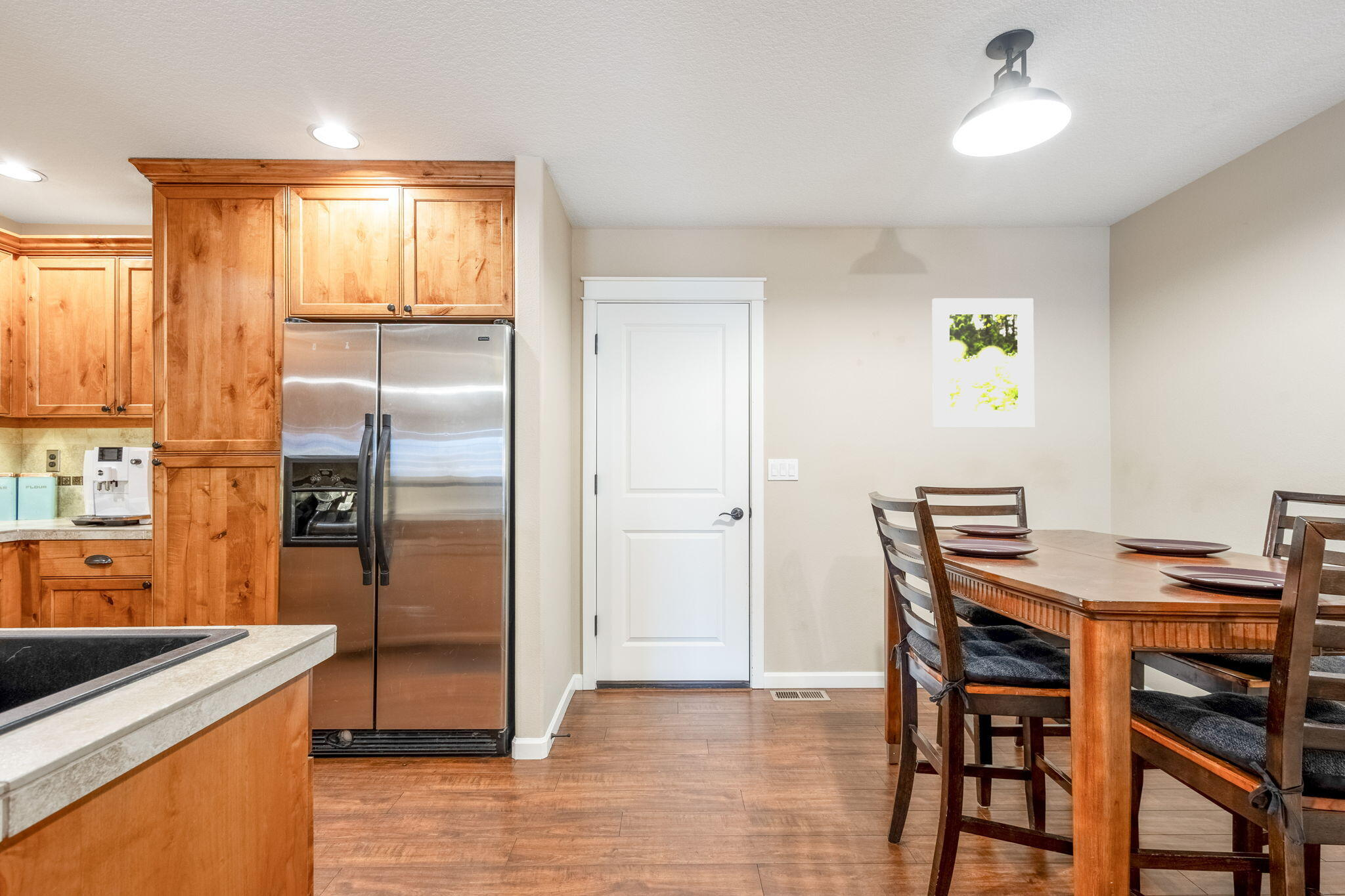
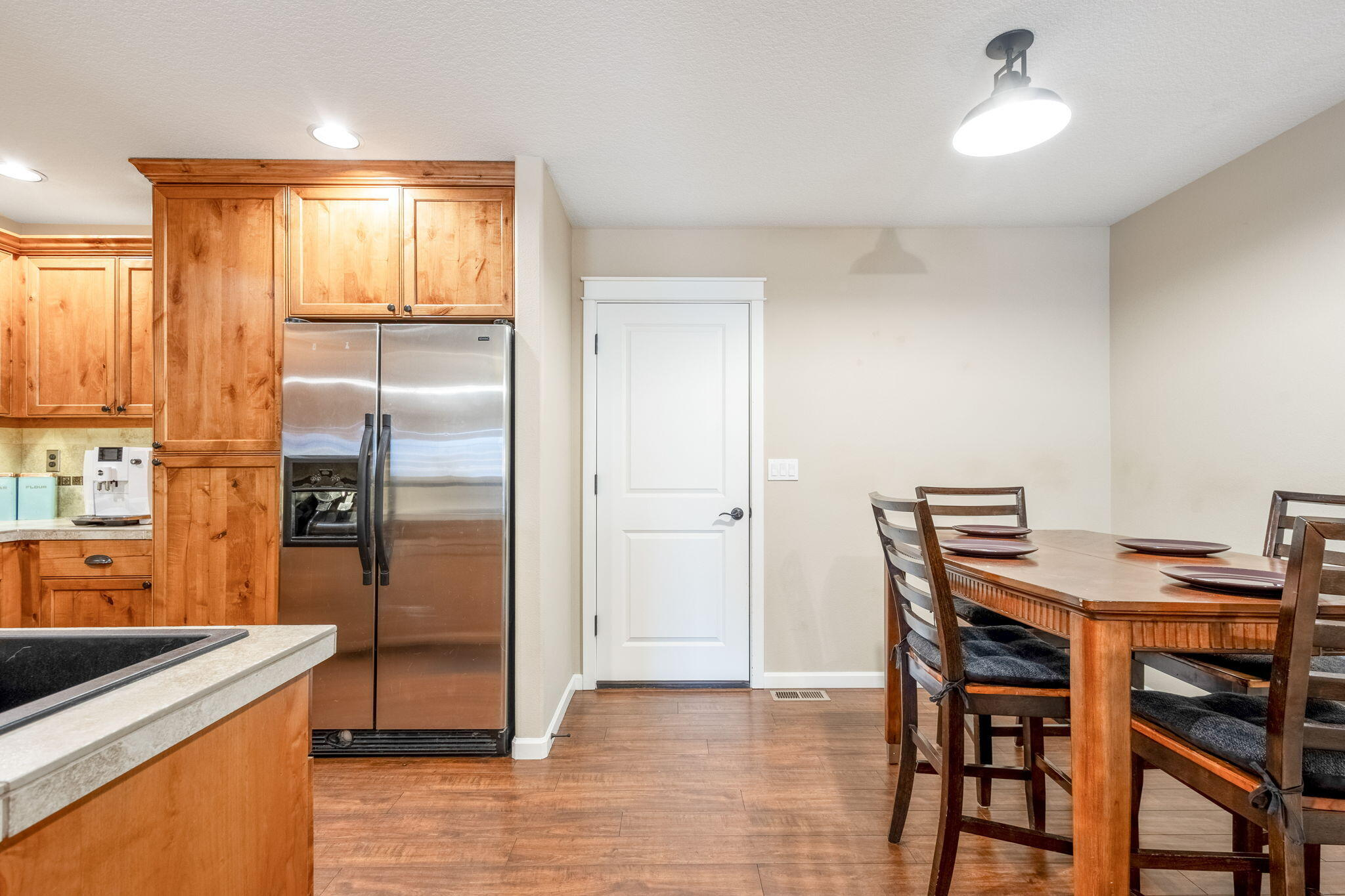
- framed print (983, 362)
